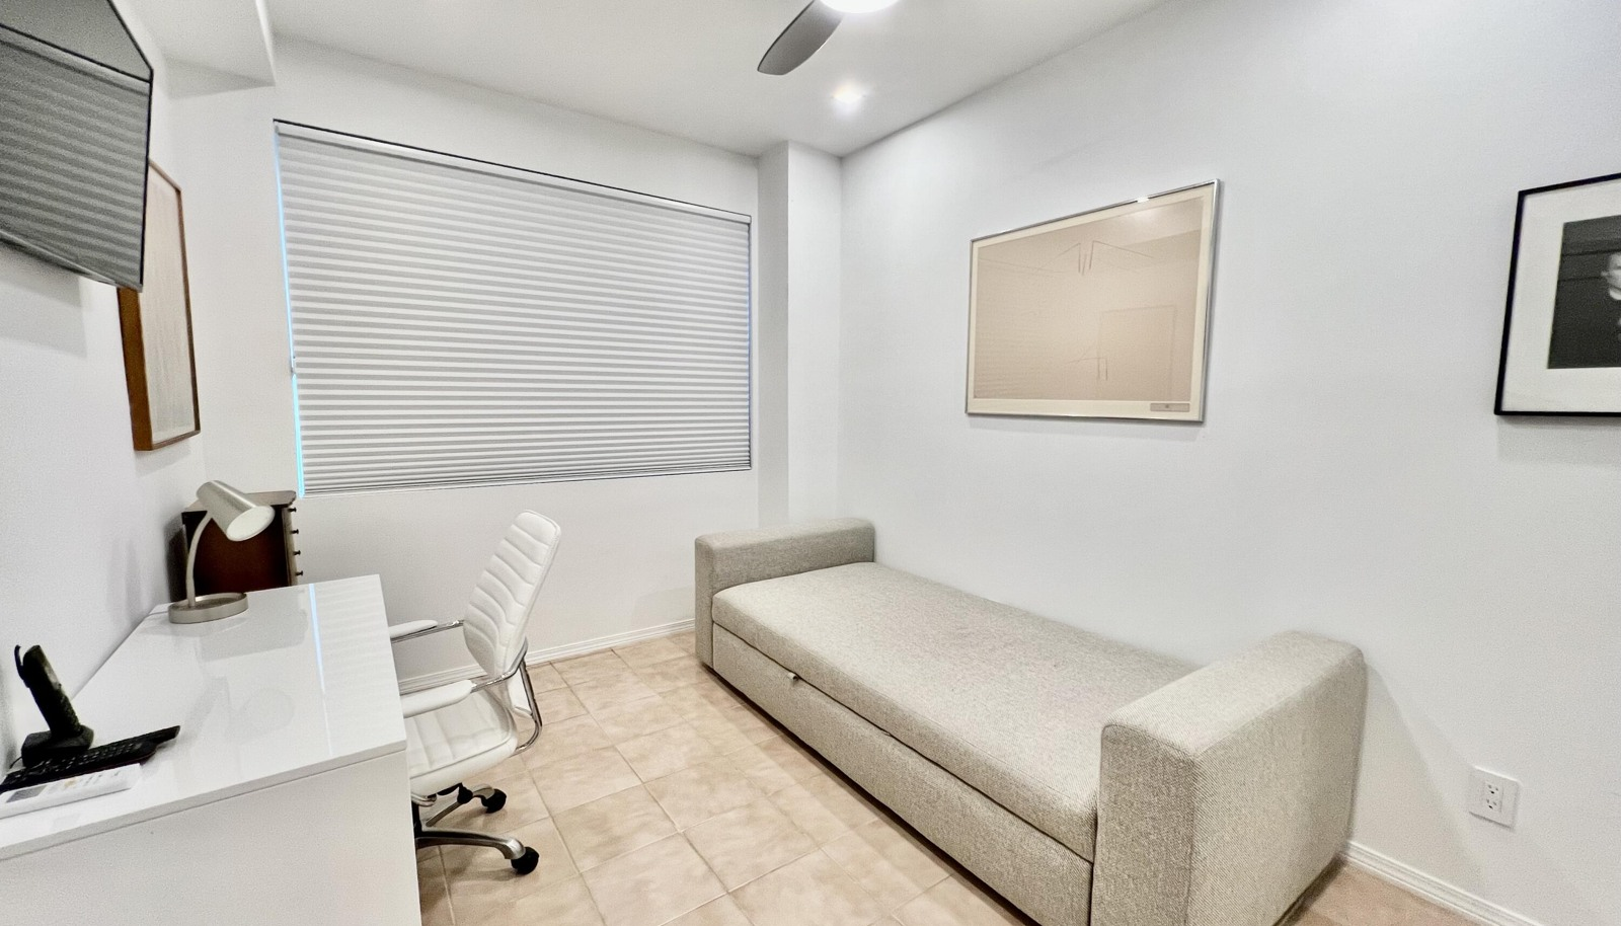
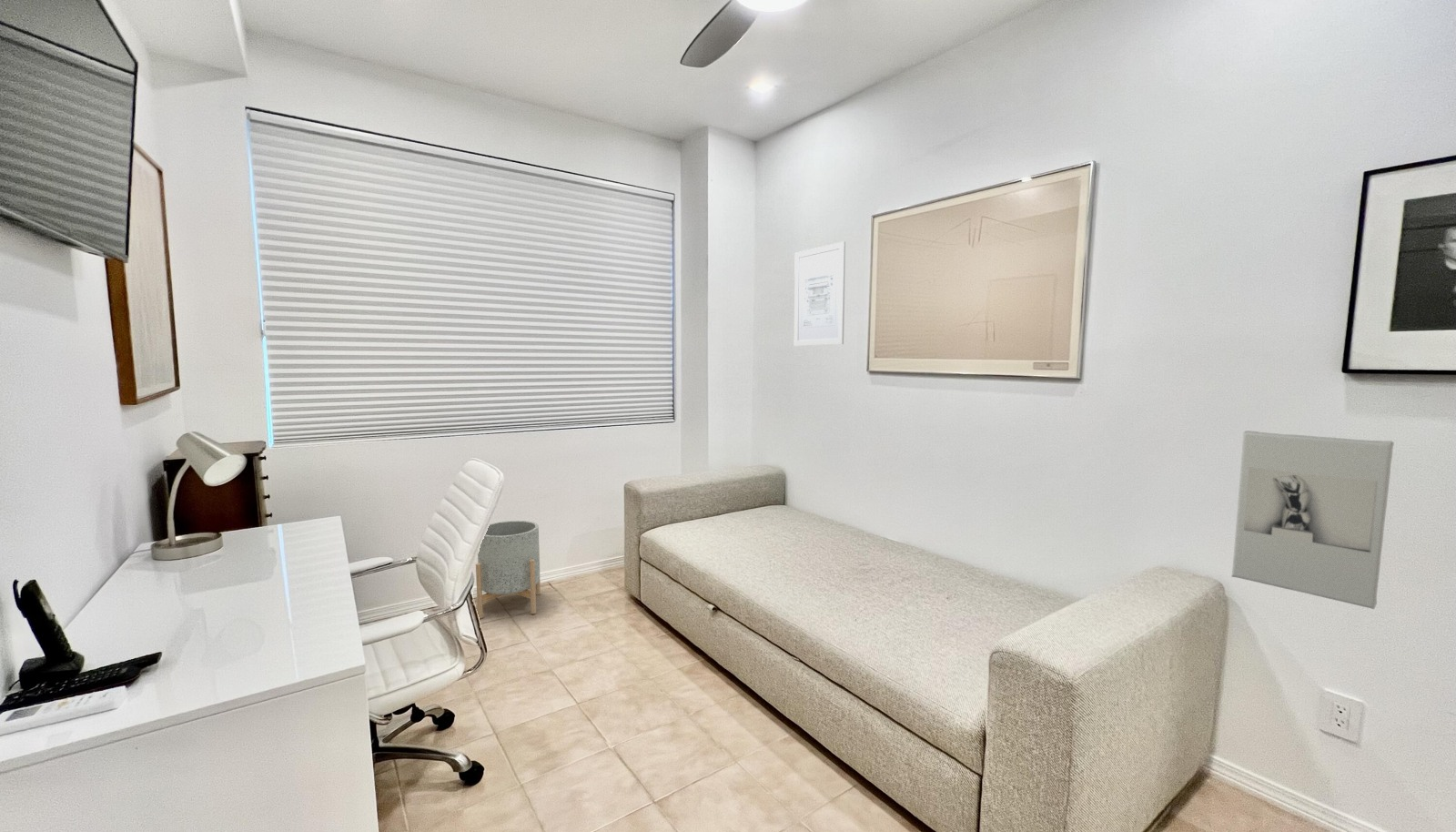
+ wall sculpture (1306, 514)
+ wall art (818, 297)
+ planter (509, 566)
